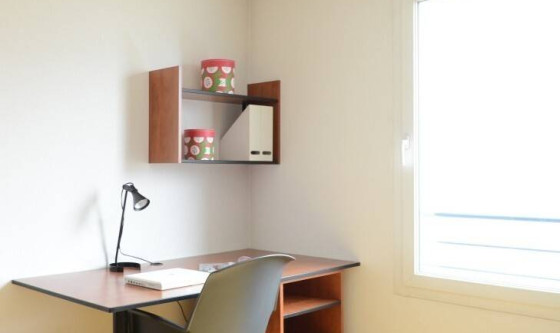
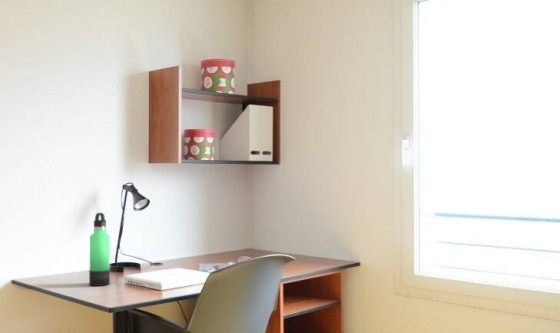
+ thermos bottle (99, 248)
